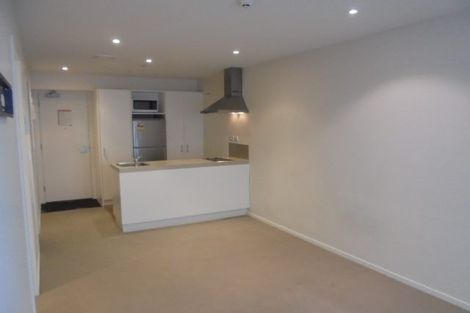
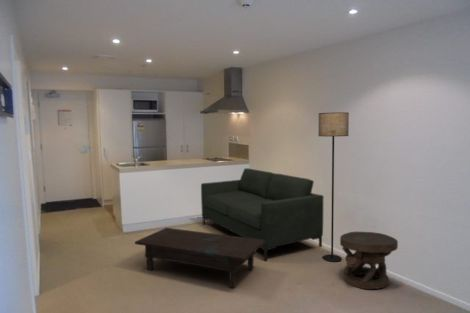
+ floor lamp (332, 187)
+ sofa (255, 205)
+ carved stool (366, 258)
+ coffee table (200, 255)
